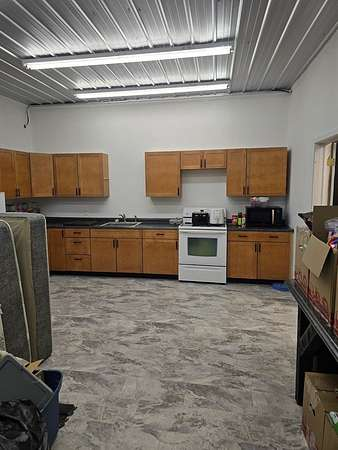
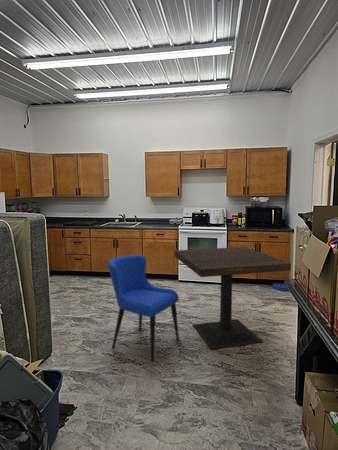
+ dining table (226, 295)
+ dining chair (144, 302)
